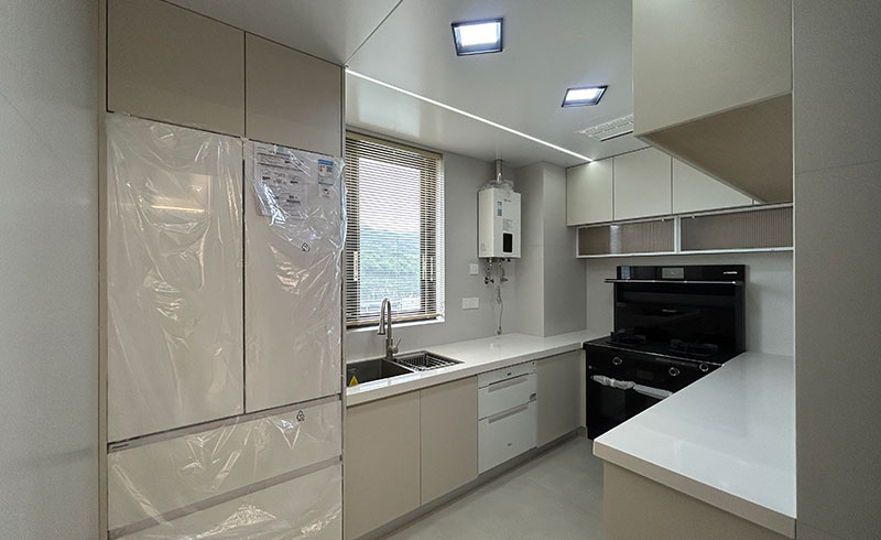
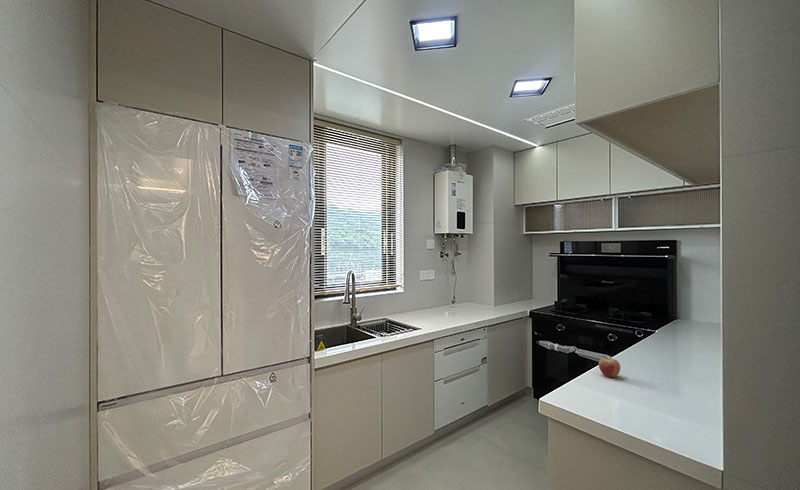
+ fruit (609, 366)
